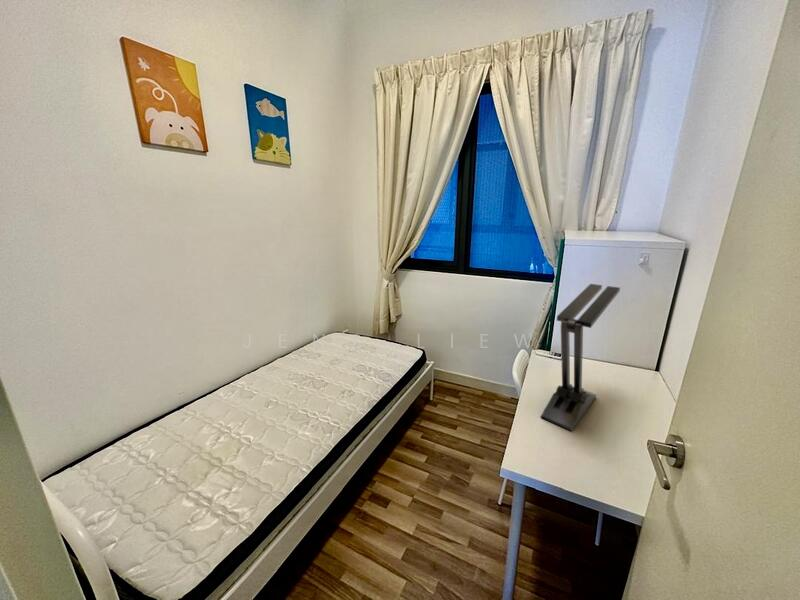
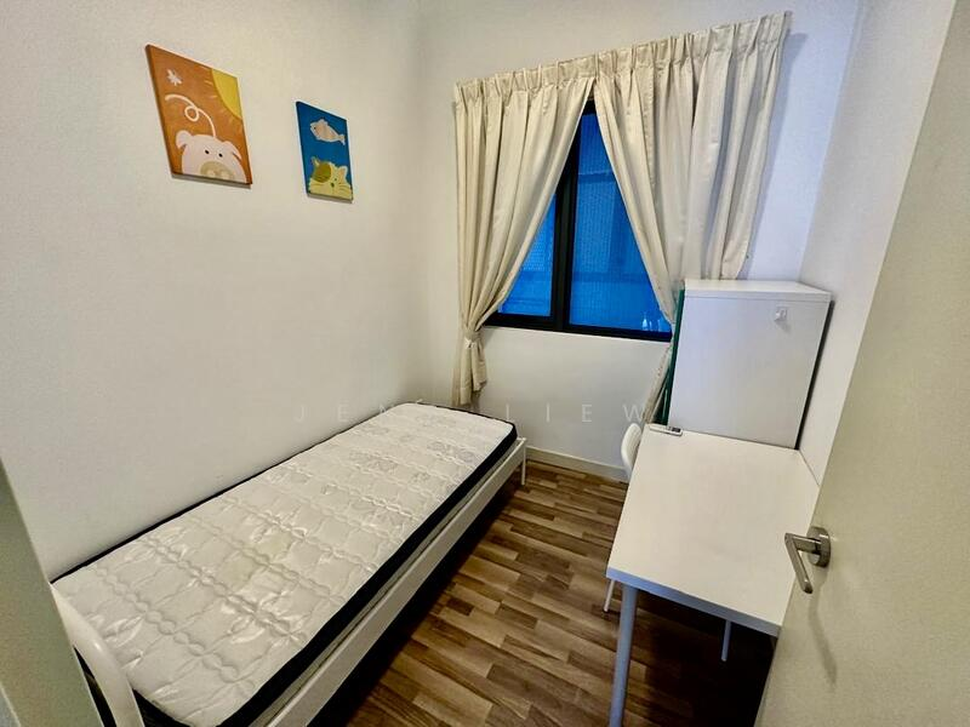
- desk lamp (581, 350)
